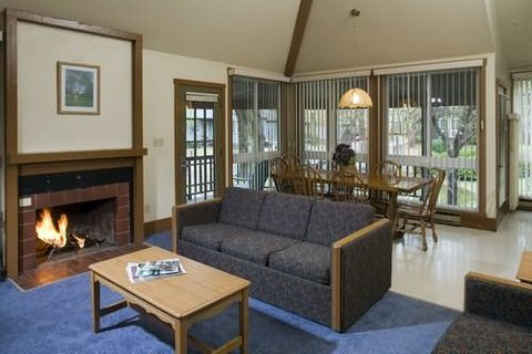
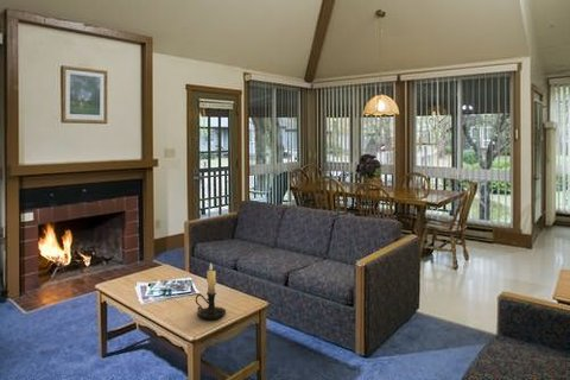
+ candle holder (208, 287)
